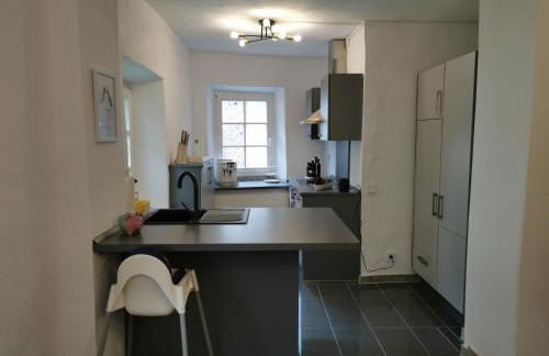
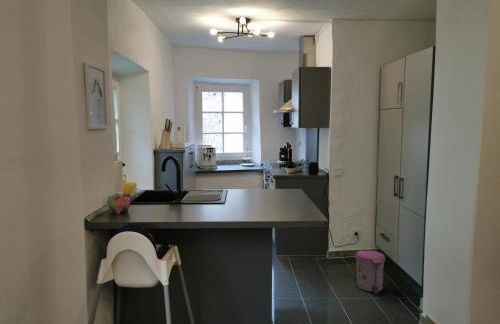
+ trash can (369, 270)
